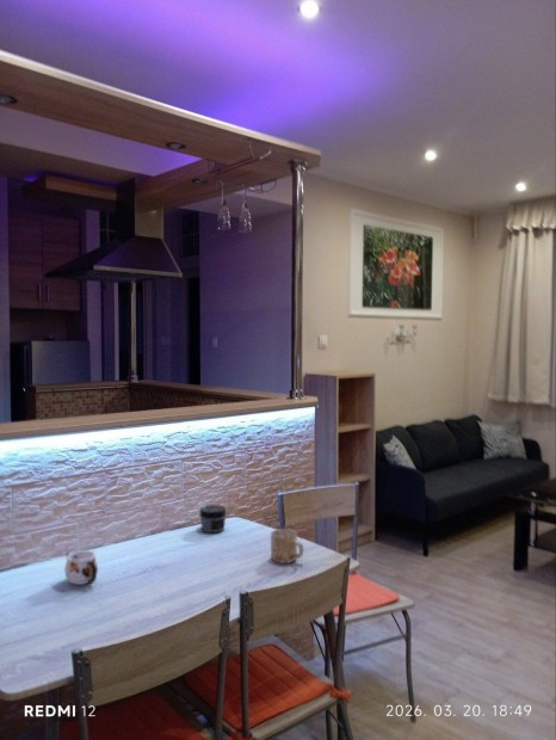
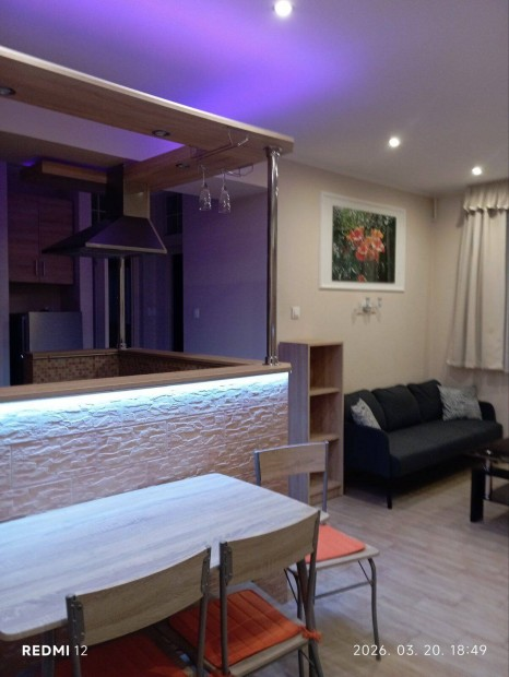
- jar (212, 518)
- mug (288, 547)
- mug (84, 567)
